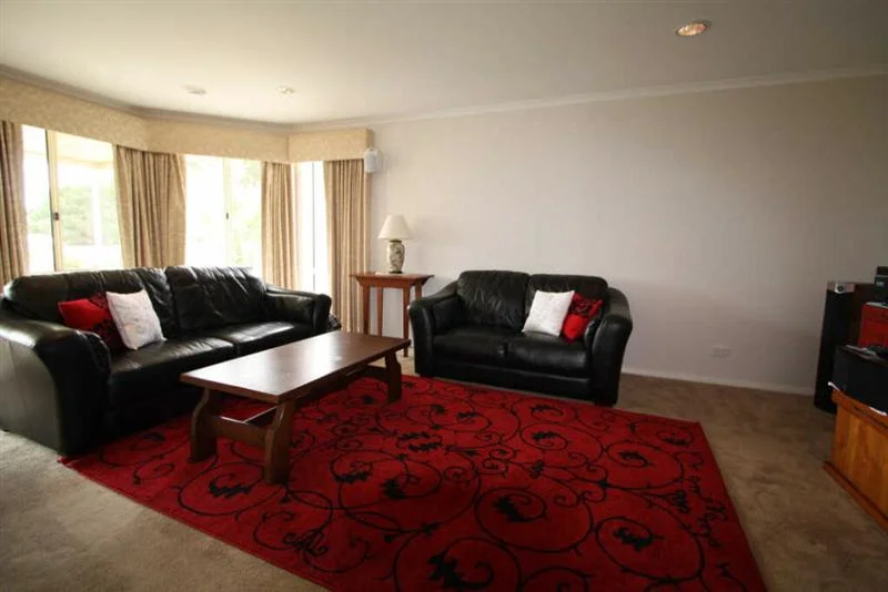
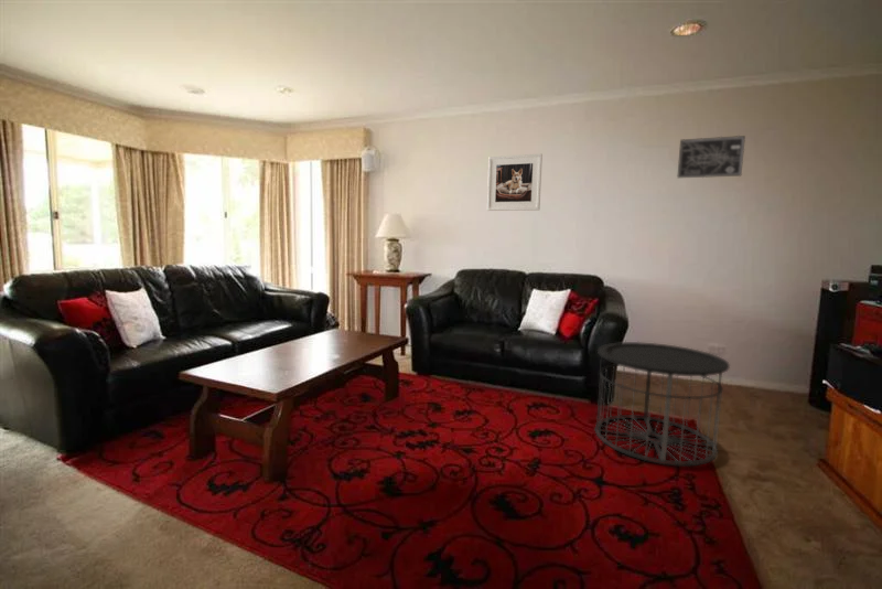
+ wall art (710, 157)
+ side table (656, 395)
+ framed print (514, 183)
